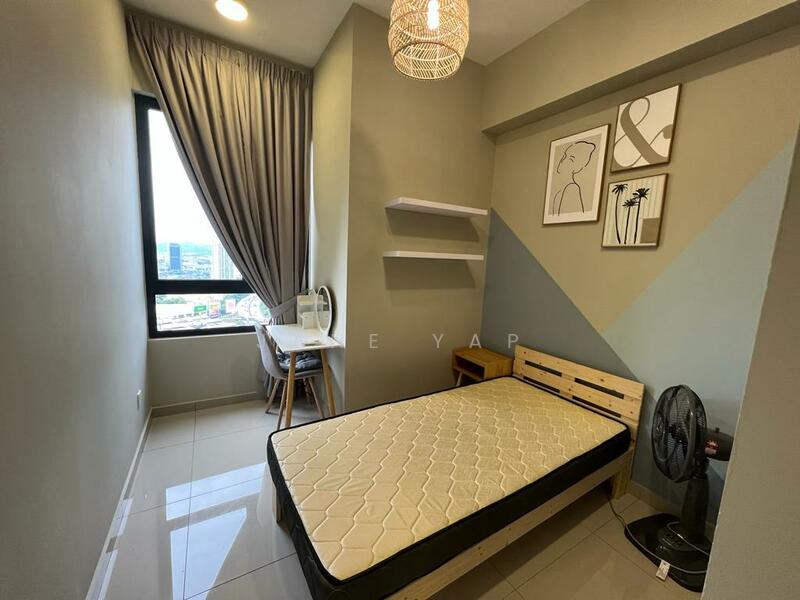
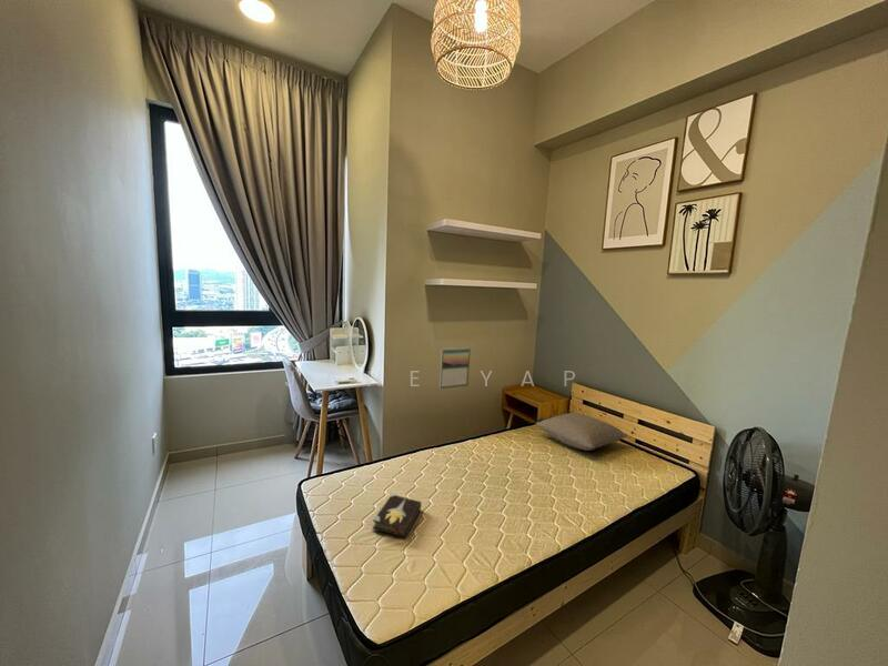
+ pillow (581, 430)
+ hardback book (397, 513)
+ calendar (455, 366)
